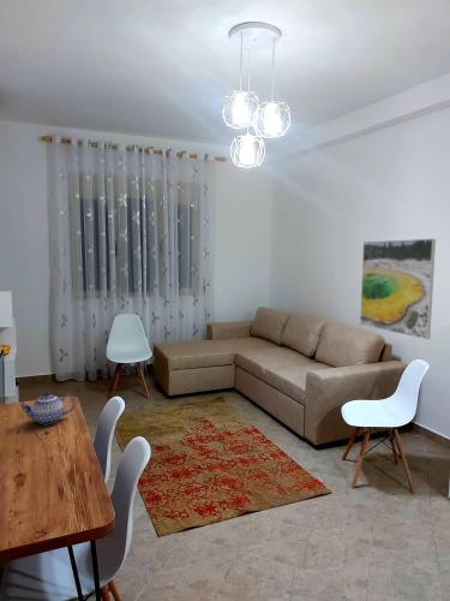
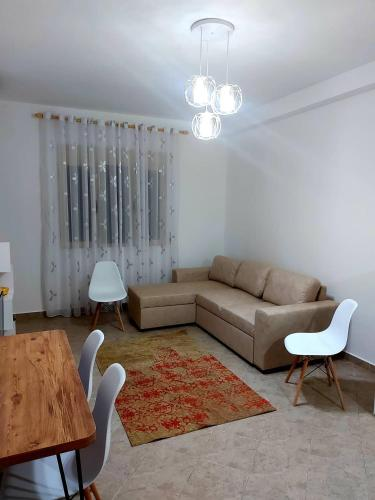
- teapot (48, 406)
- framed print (394, 286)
